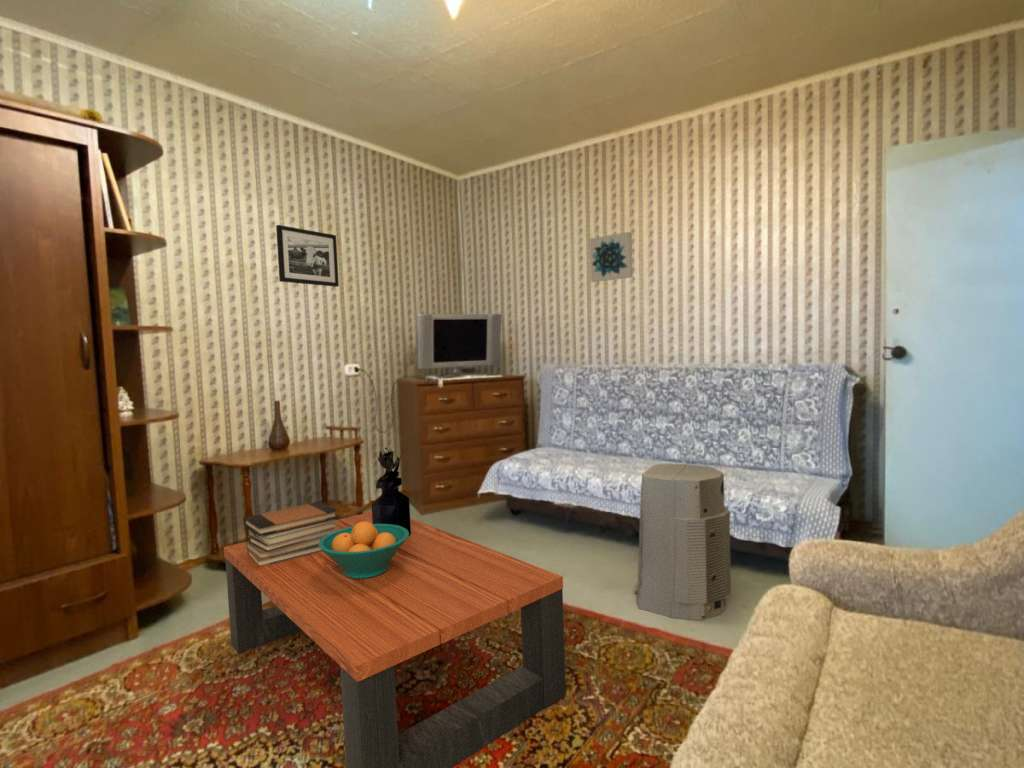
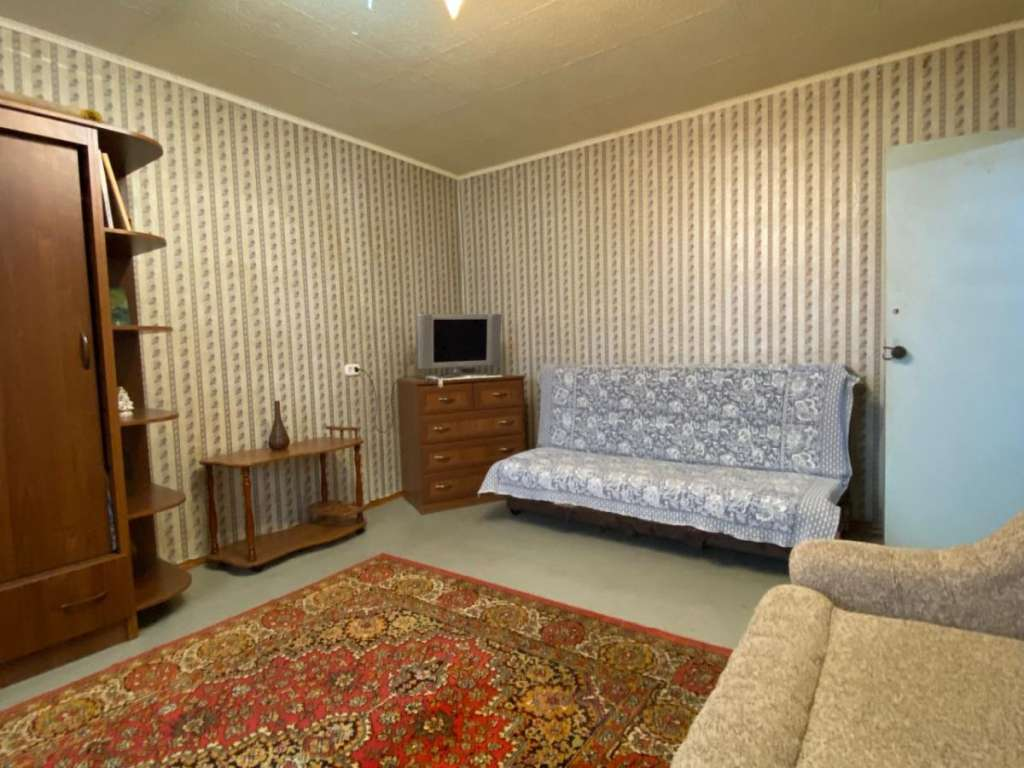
- vase (390, 492)
- picture frame (309, 257)
- coffee table (378, 614)
- air purifier (682, 536)
- book stack (292, 531)
- wall art (610, 257)
- fruit bowl (364, 545)
